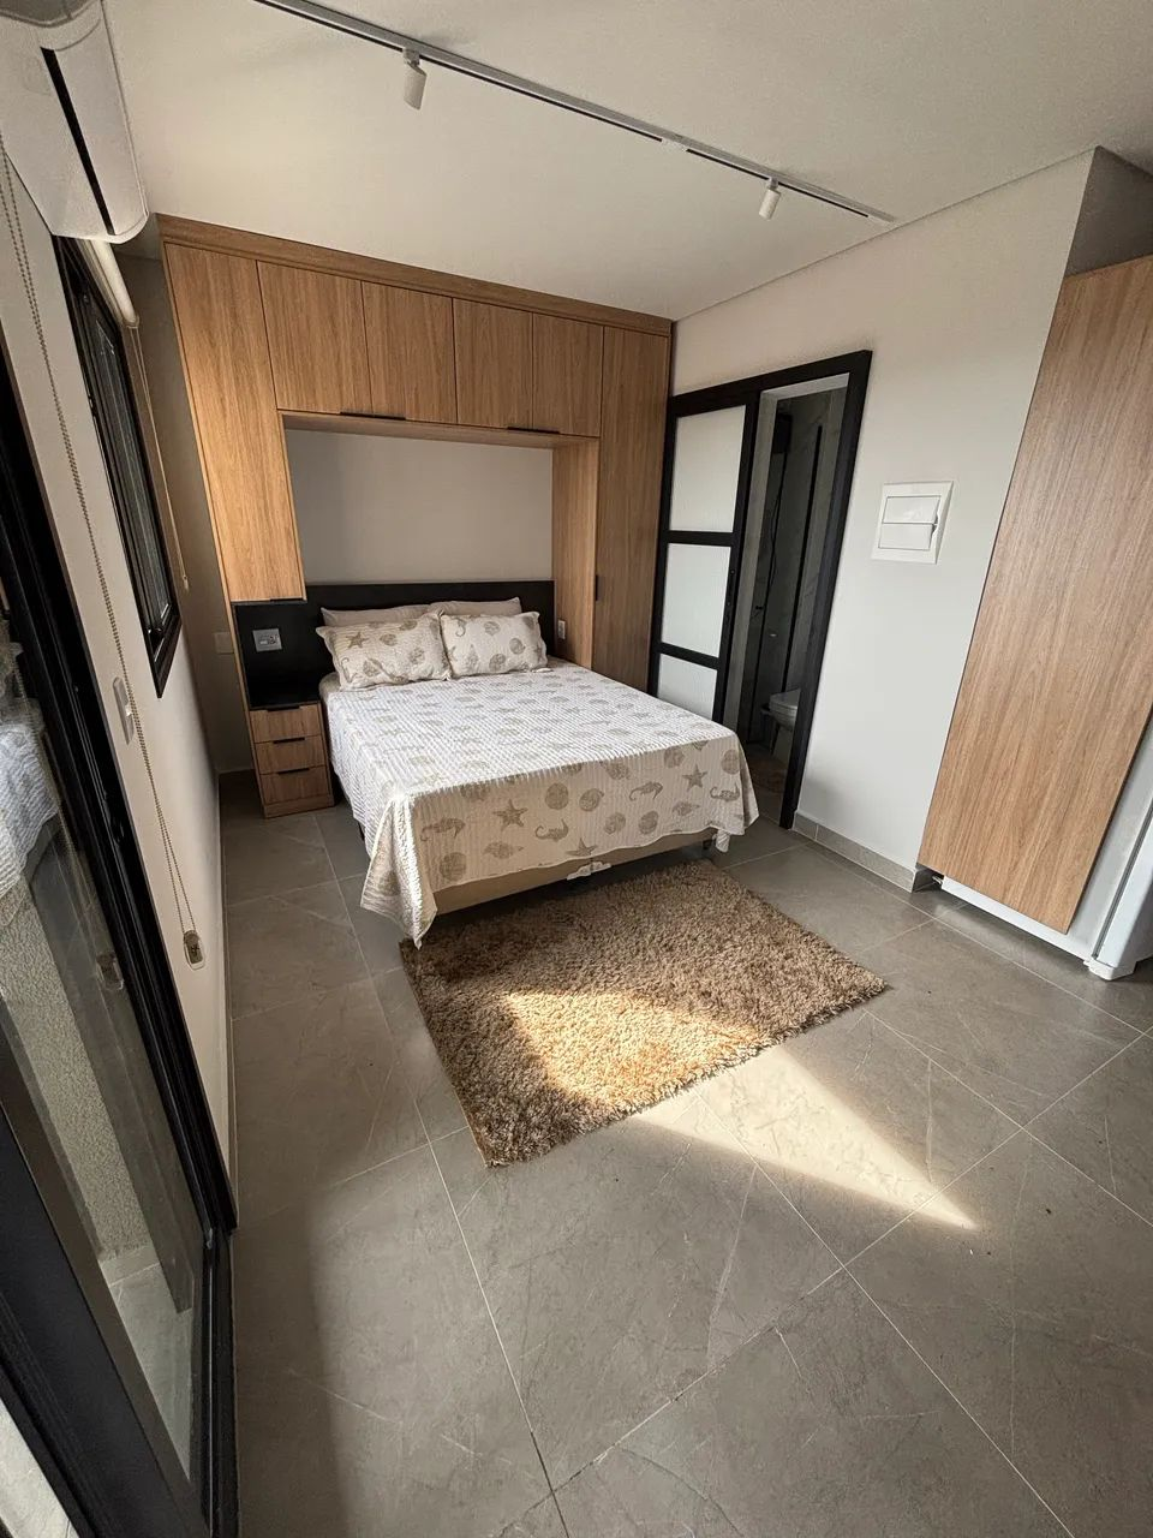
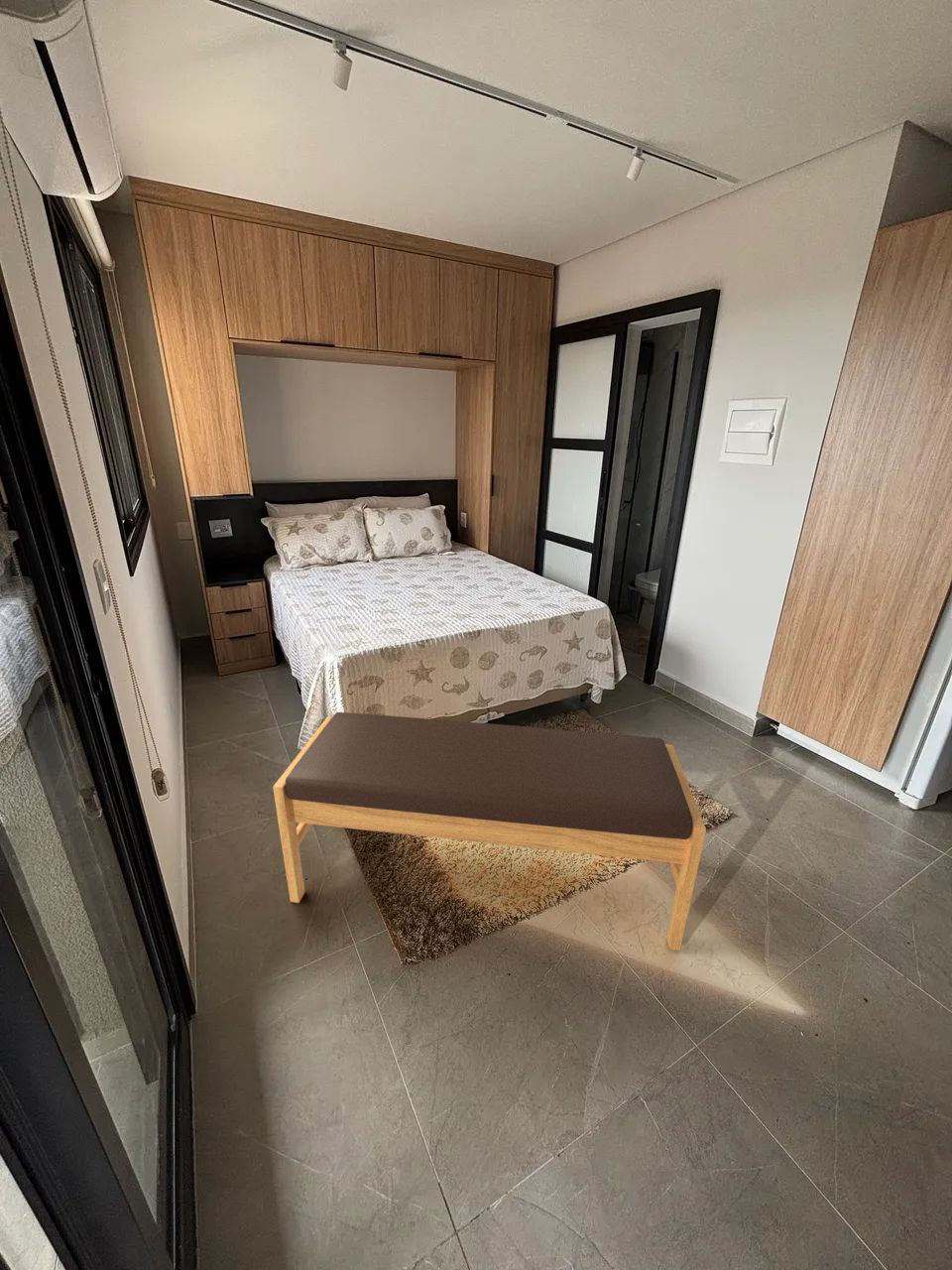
+ bench (486, 817)
